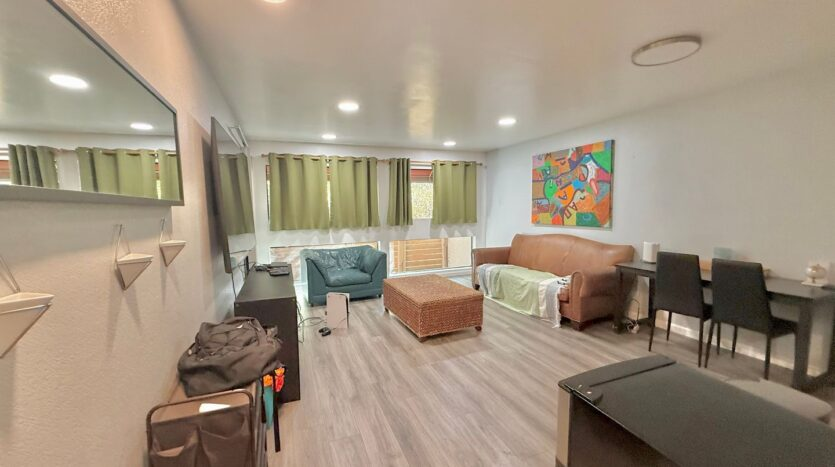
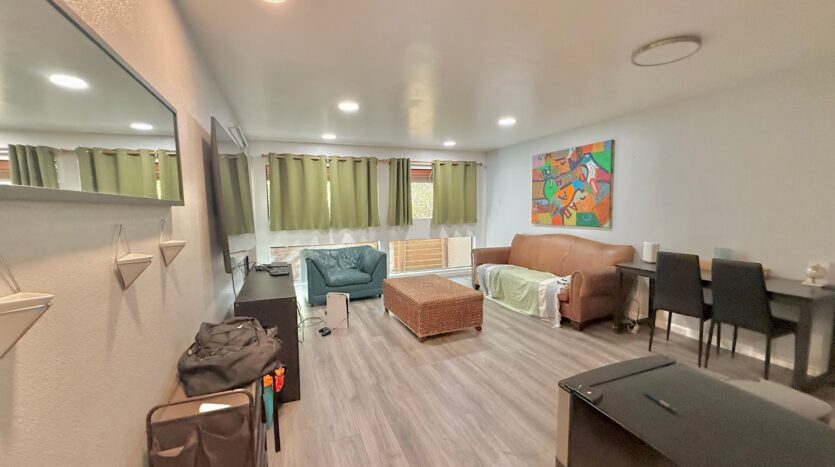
+ pen (658, 399)
